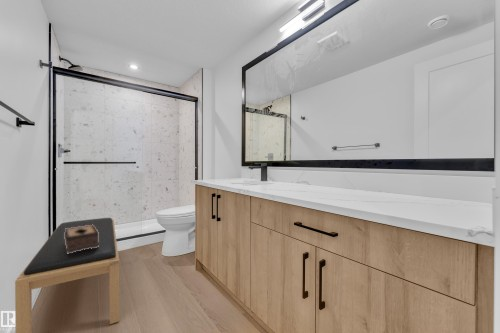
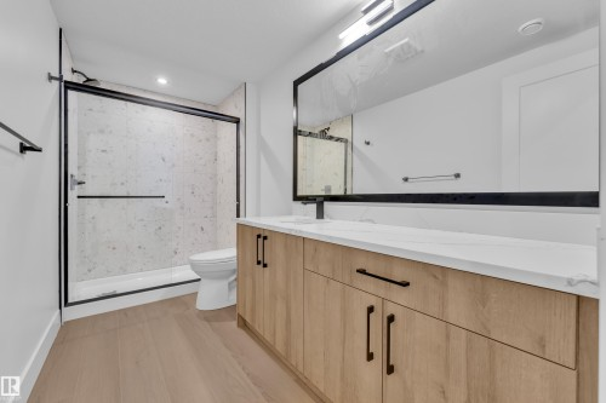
- tissue box (81, 237)
- bench (82, 260)
